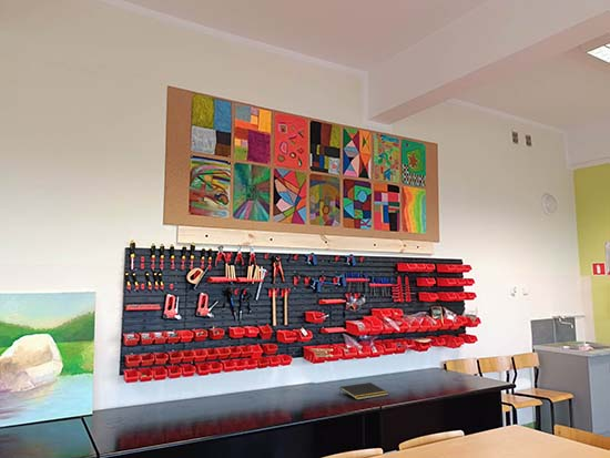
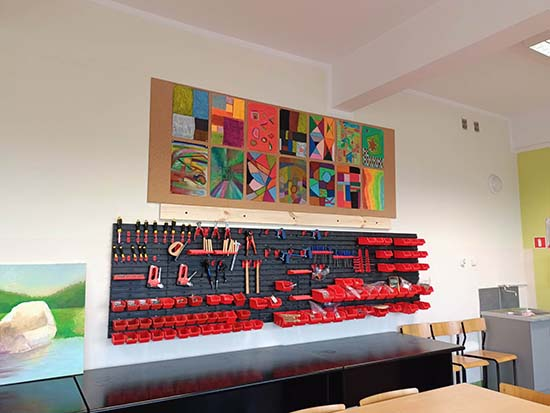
- notepad (364, 390)
